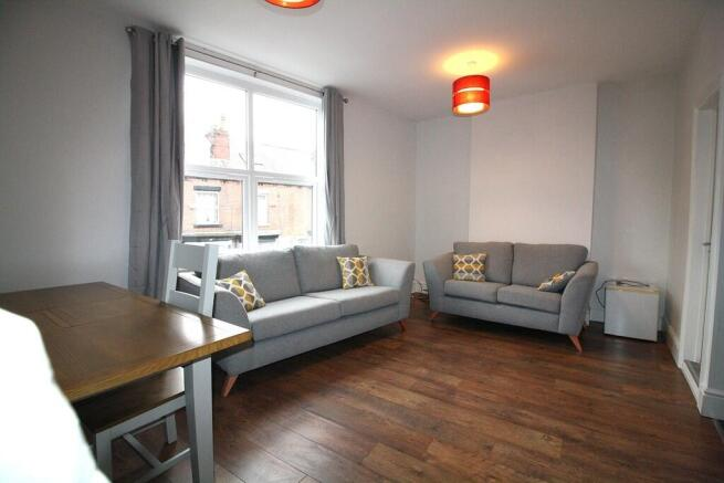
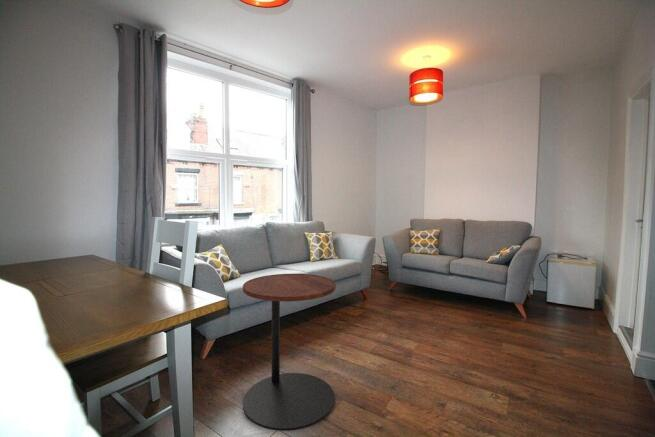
+ side table (279, 341)
